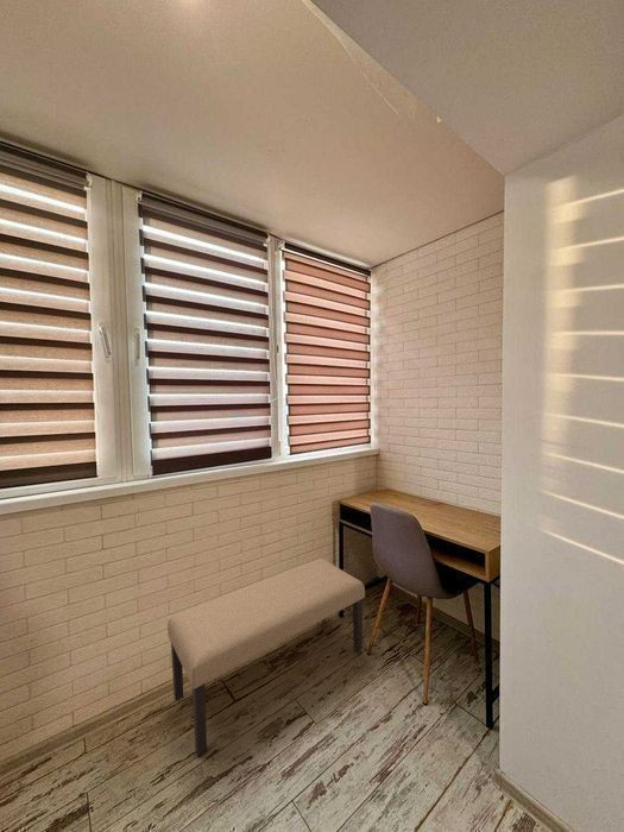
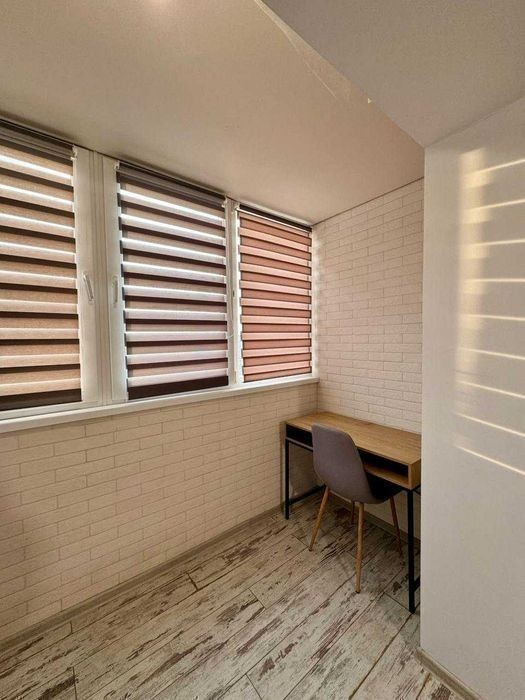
- bench (275, 632)
